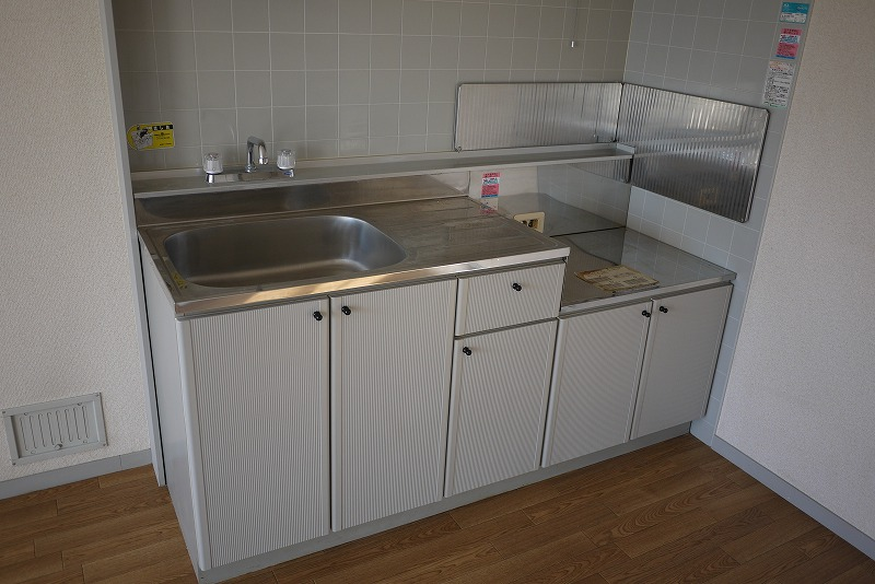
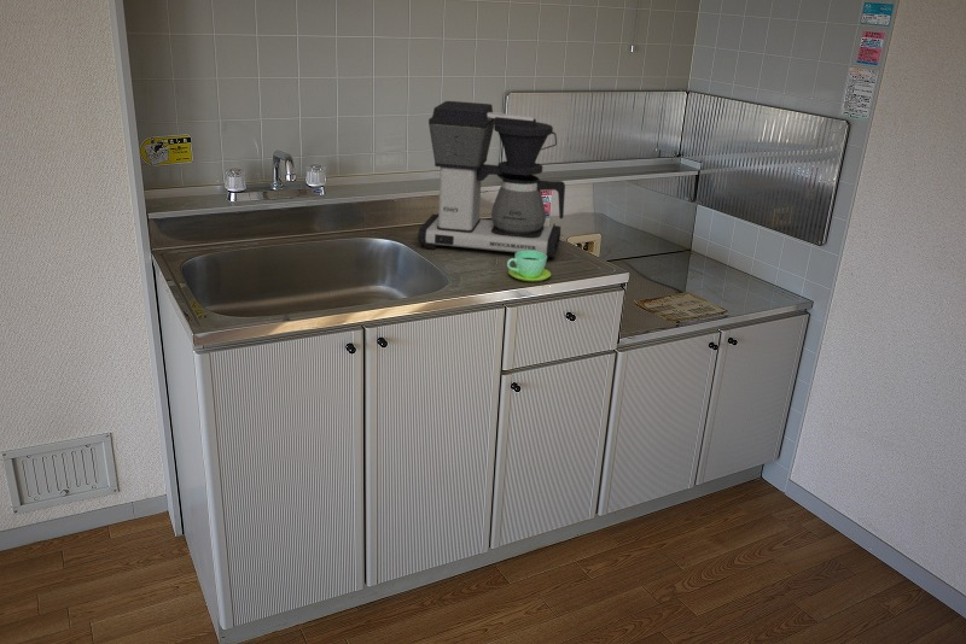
+ cup (529, 265)
+ coffee maker (499, 176)
